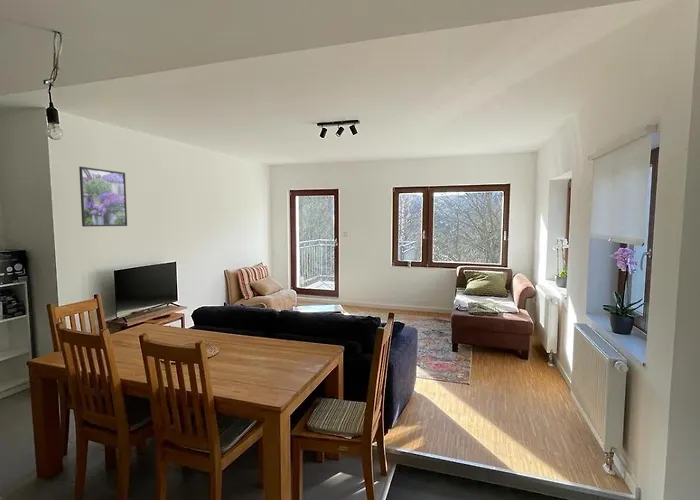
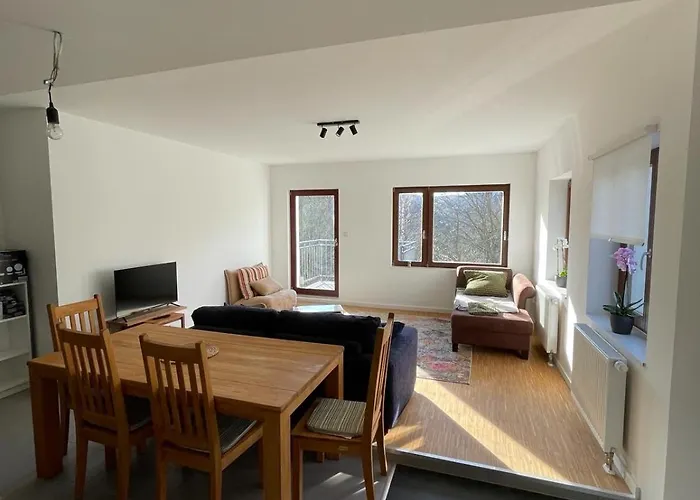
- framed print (104, 198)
